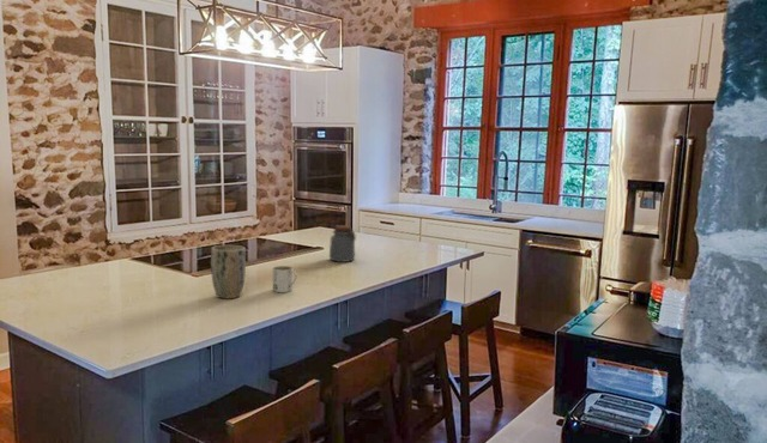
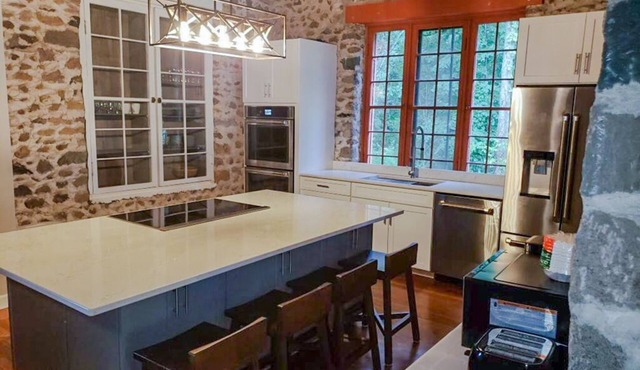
- plant pot (228, 272)
- jar (342, 243)
- mug (285, 279)
